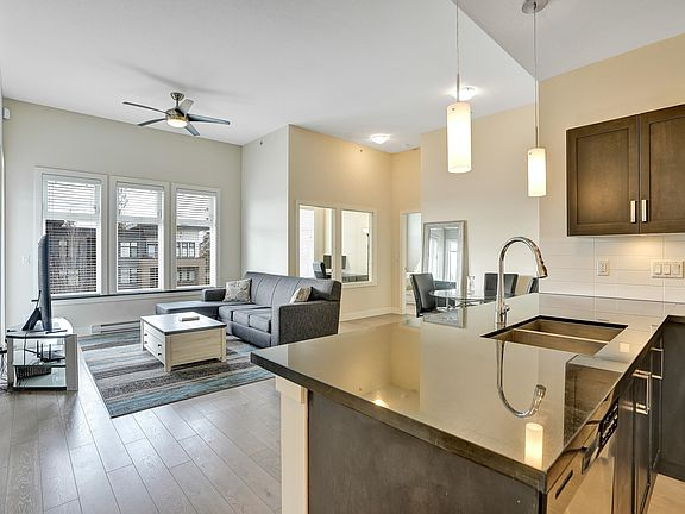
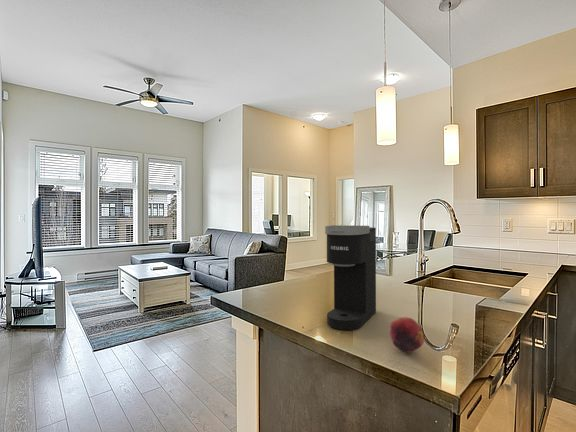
+ coffee maker (352, 271)
+ fruit (406, 334)
